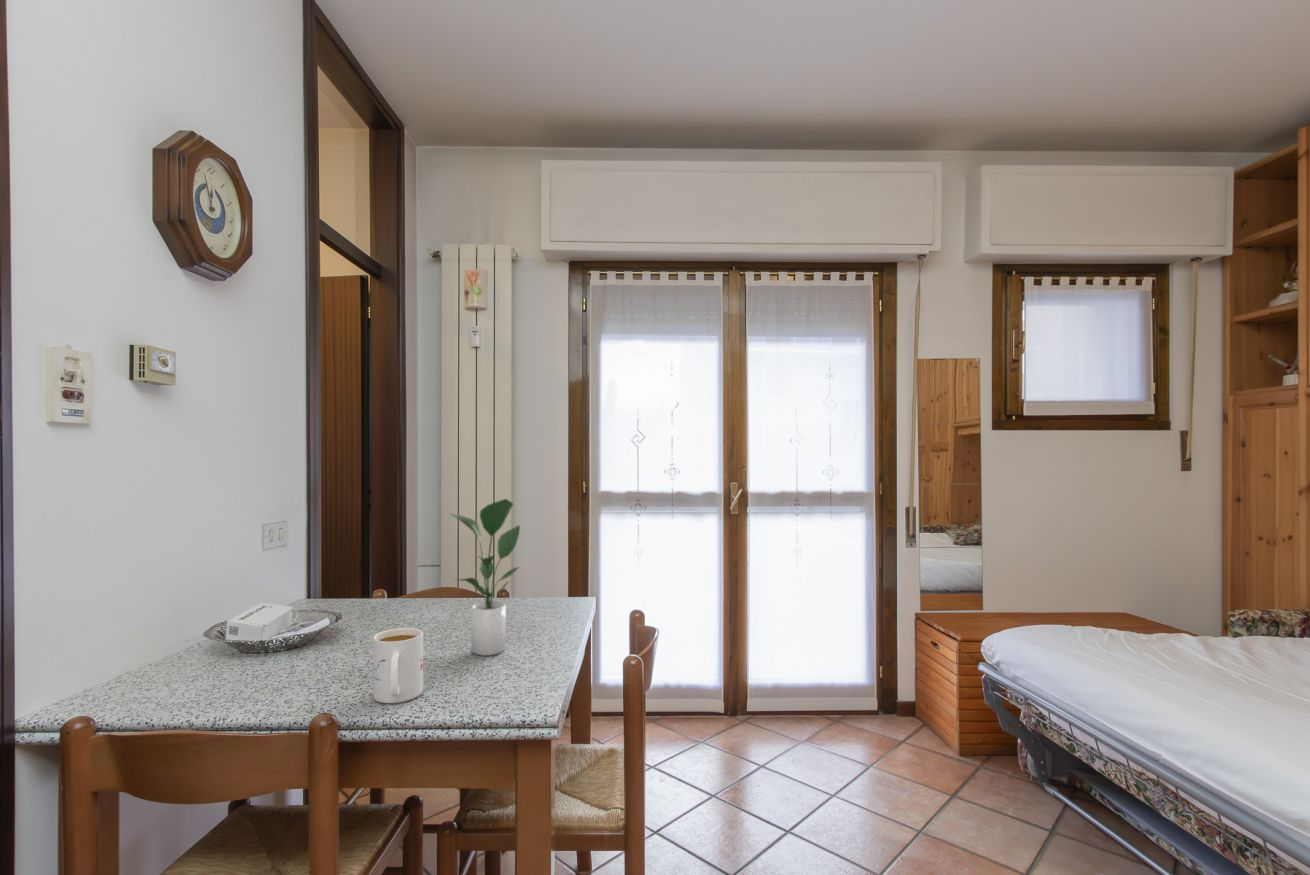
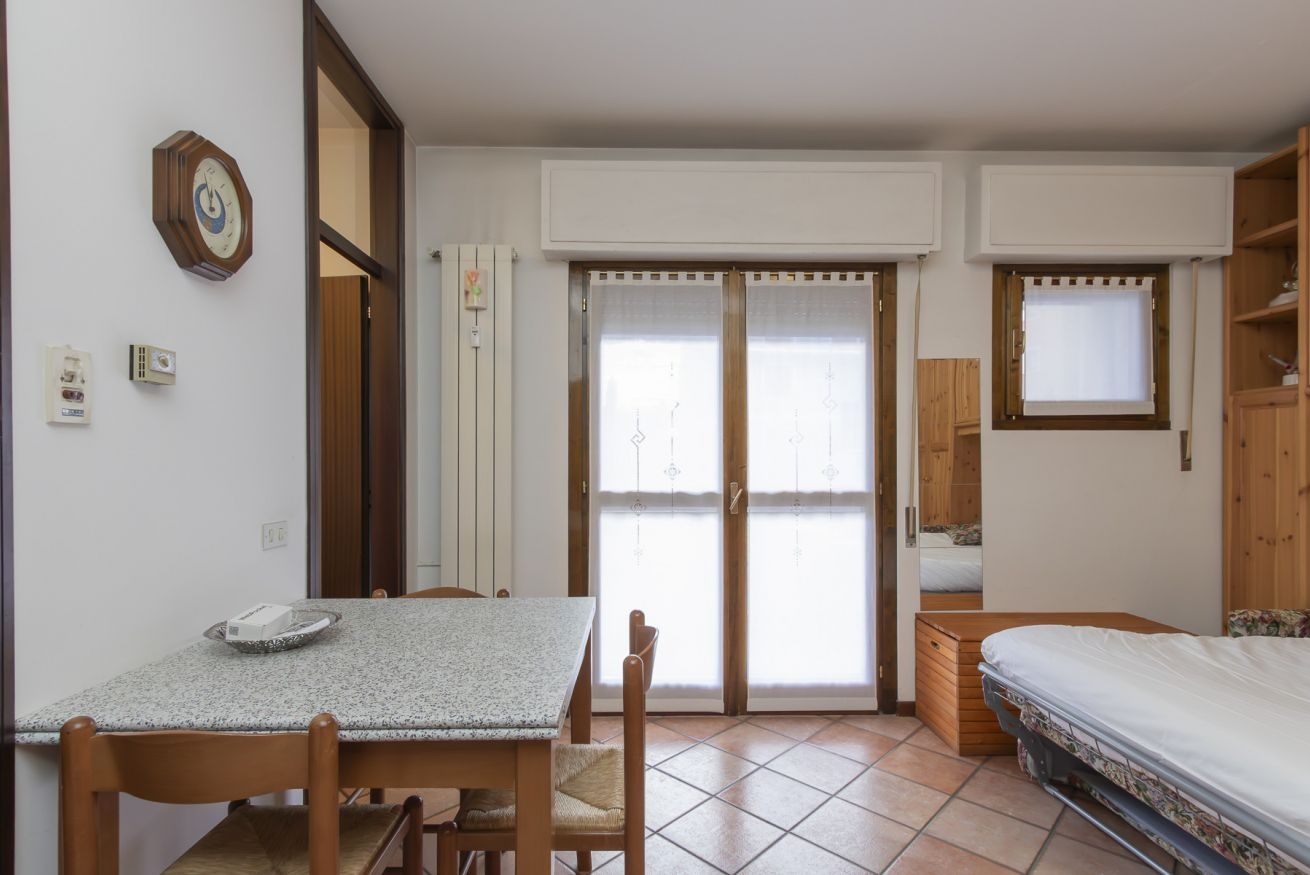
- mug (397, 667)
- potted plant (491, 572)
